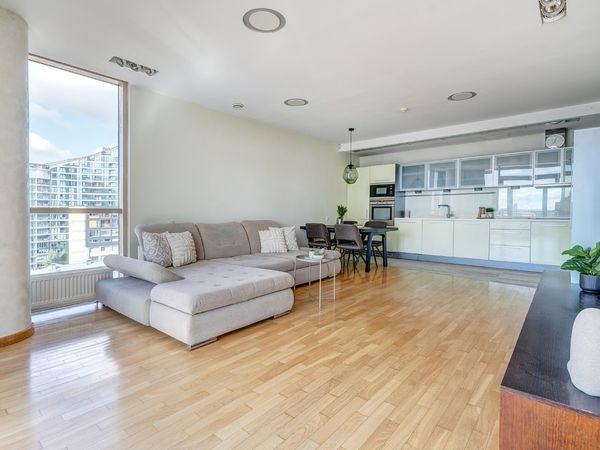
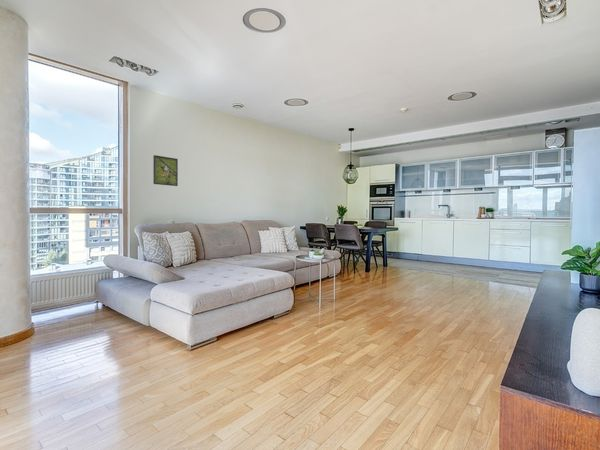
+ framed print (165, 171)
